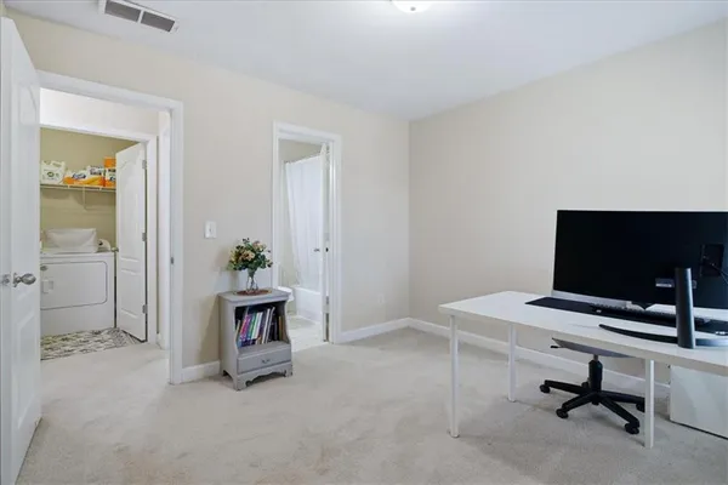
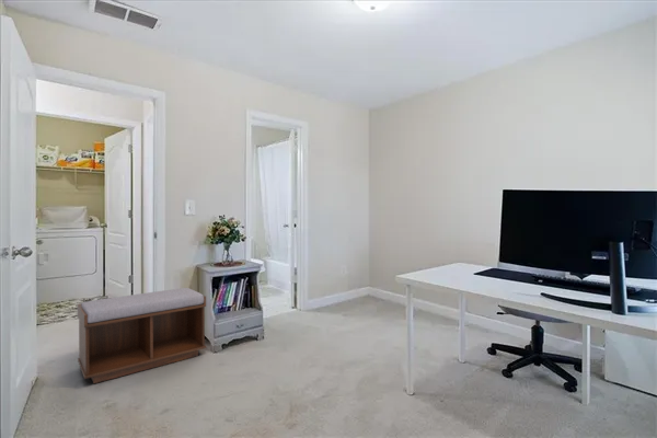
+ bench (145, 328)
